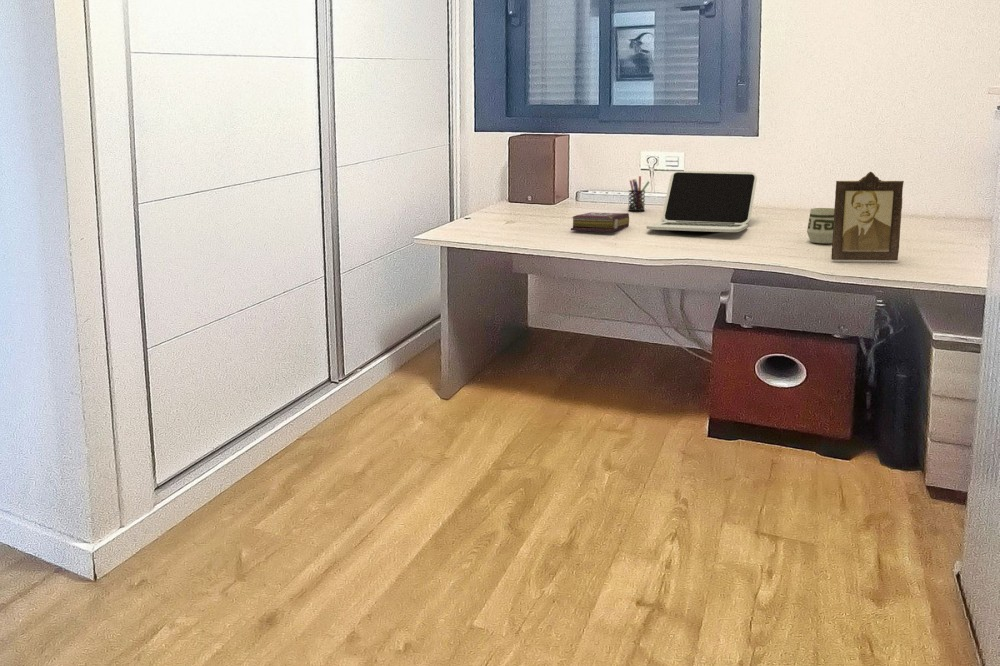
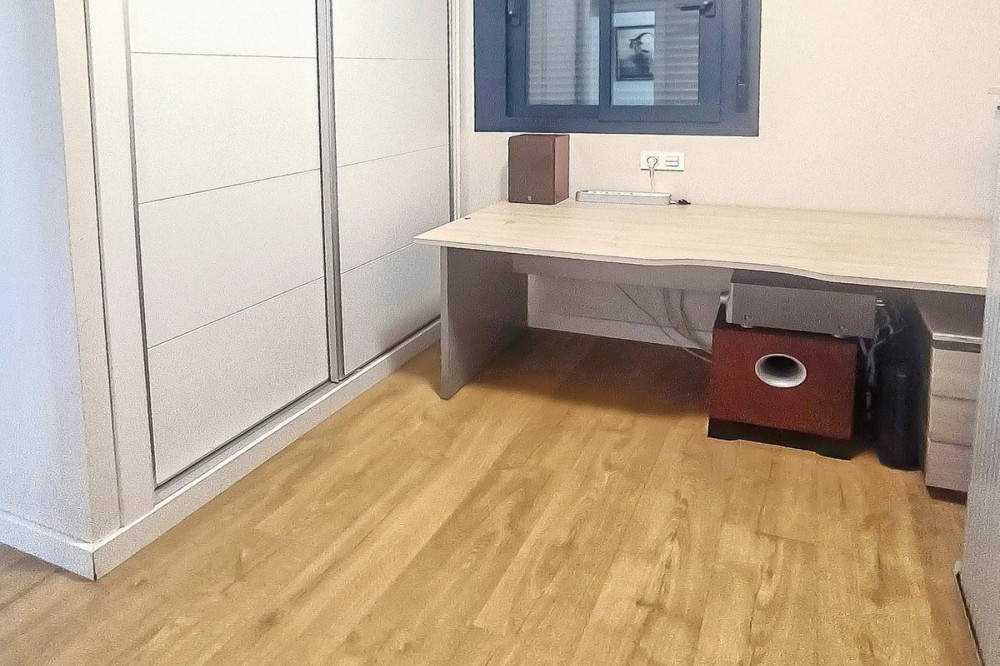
- cup (824, 225)
- photo frame (863, 215)
- laptop (702, 199)
- book (600, 221)
- pen holder (639, 193)
